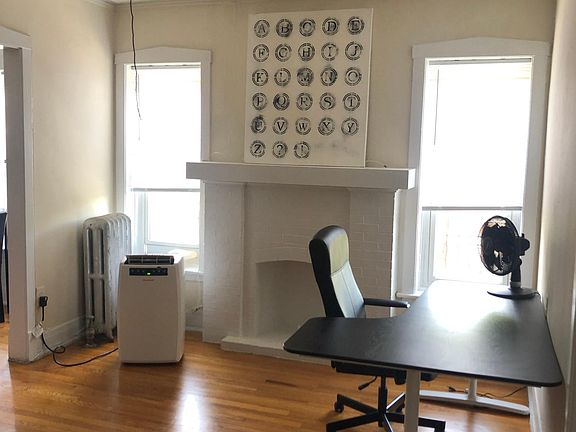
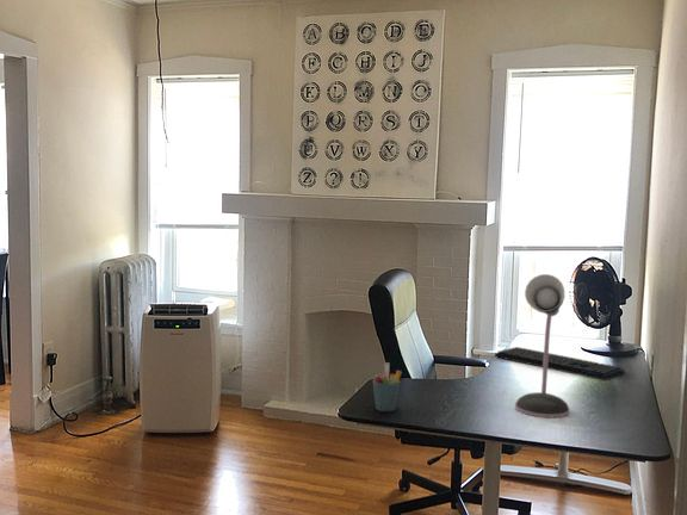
+ pen holder (386, 387)
+ keyboard (558, 361)
+ desk lamp (546, 341)
